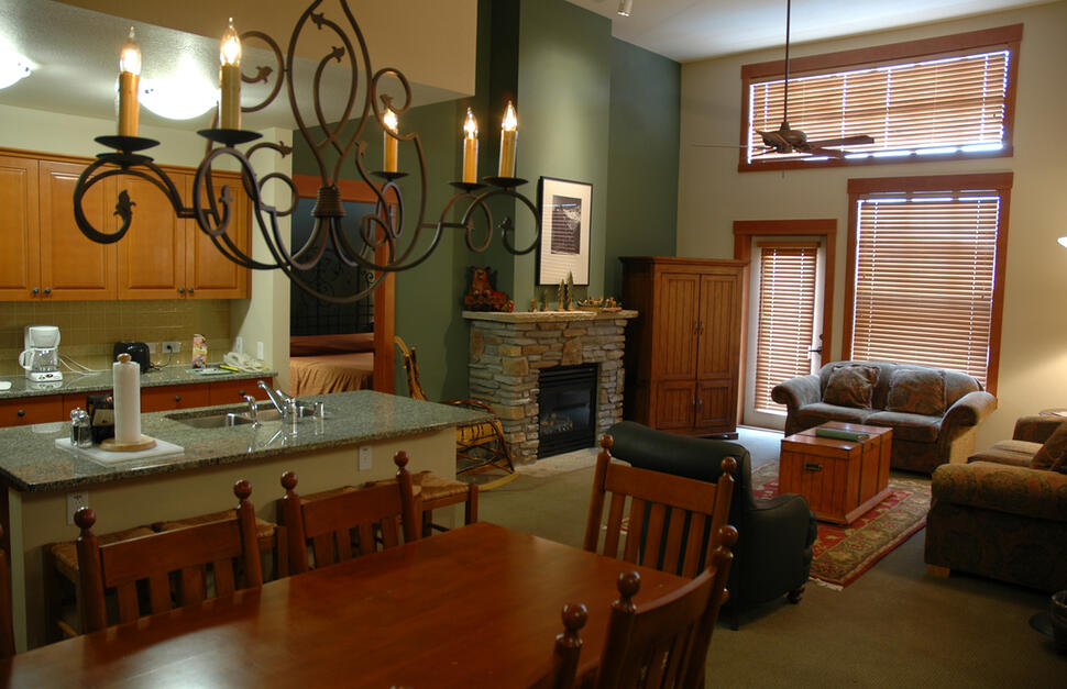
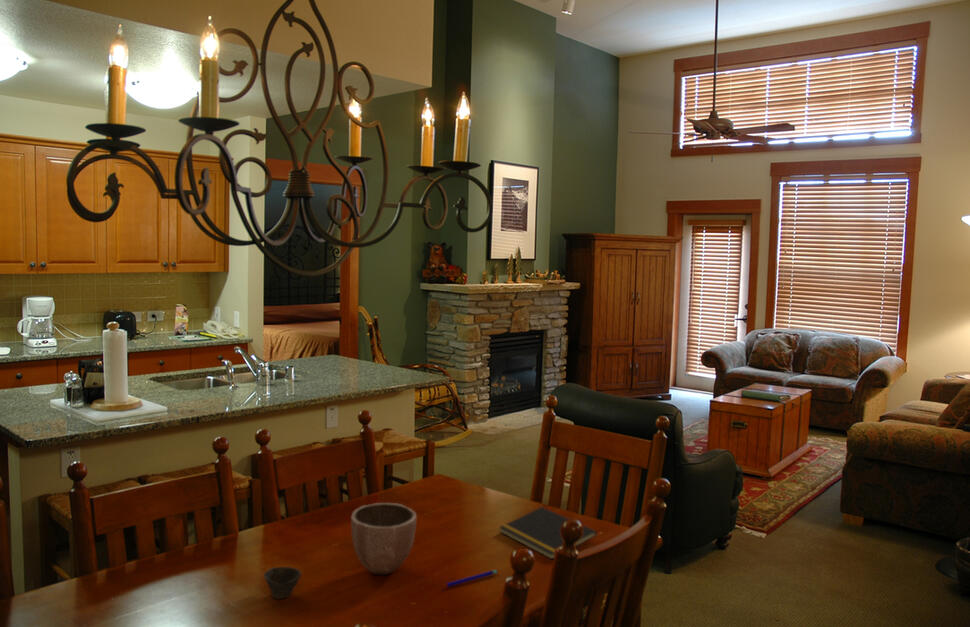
+ pen (472, 578)
+ notepad (546, 531)
+ decorative bowl (383, 542)
+ cup (281, 582)
